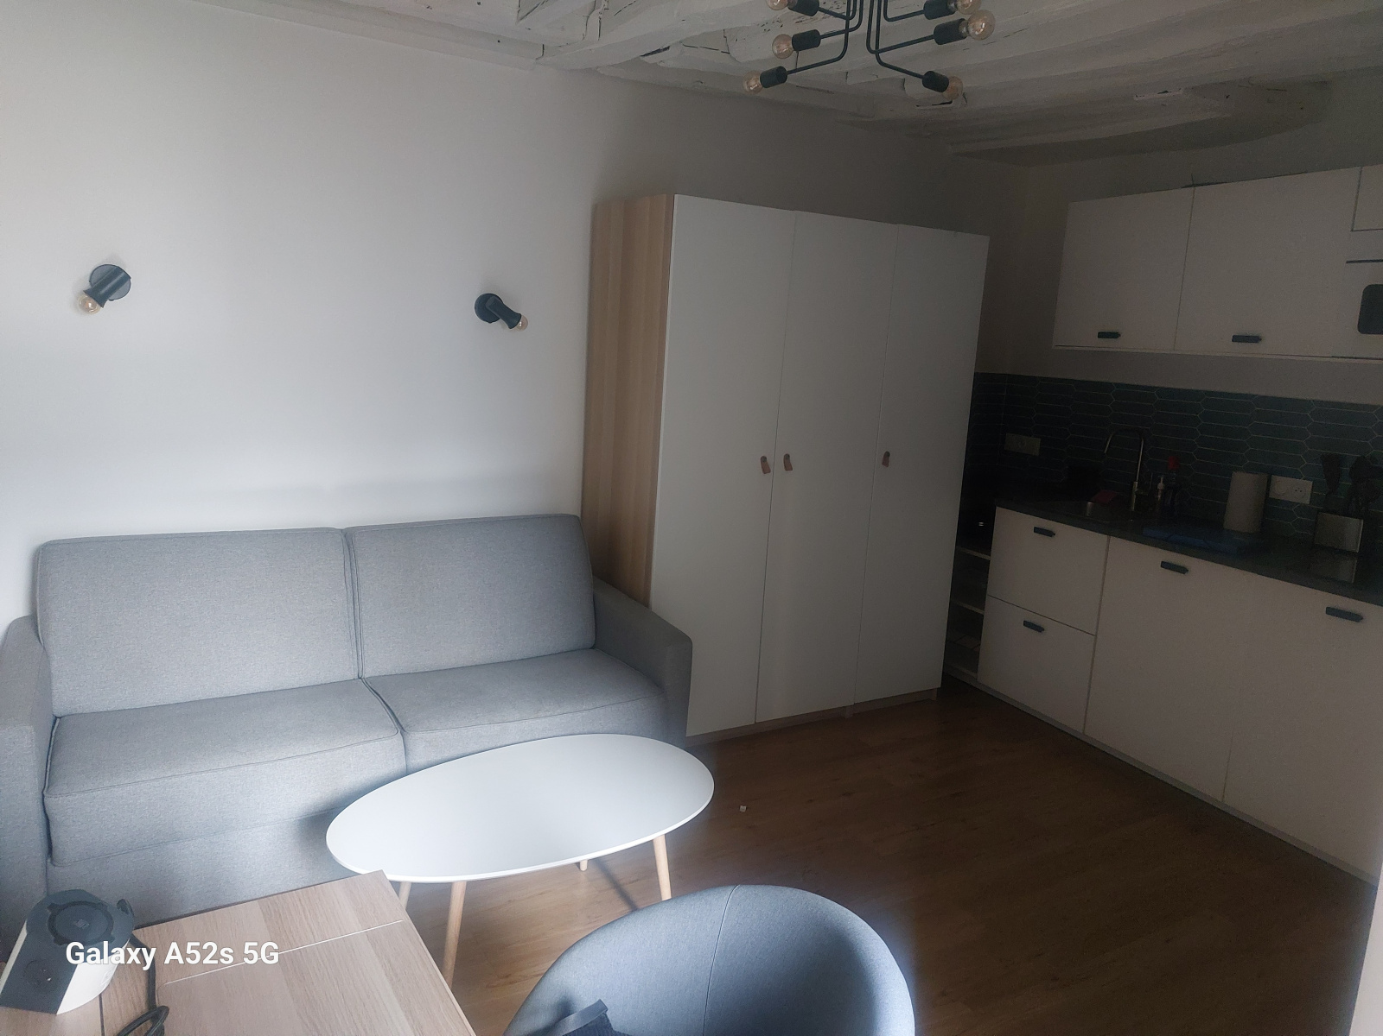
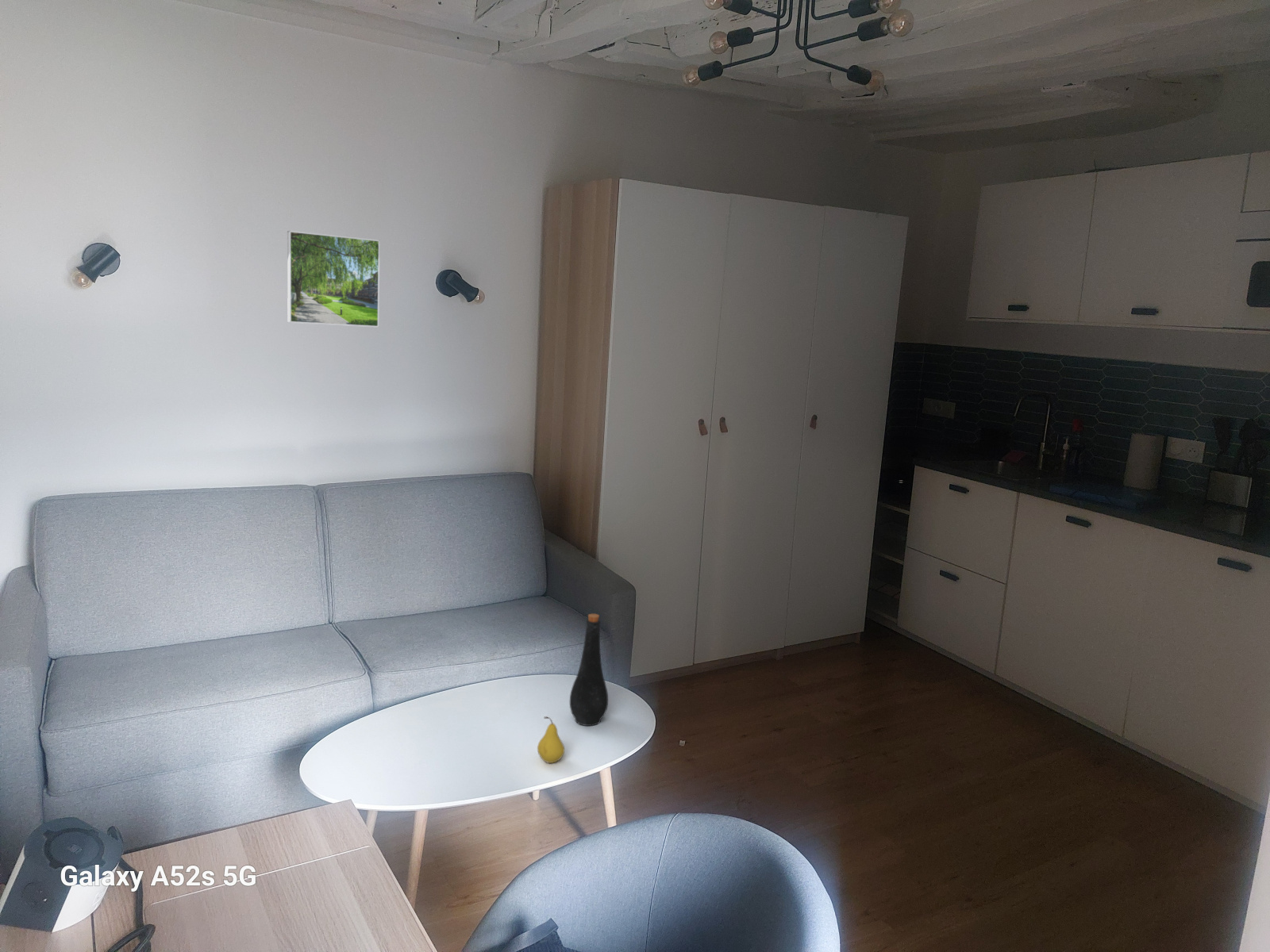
+ fruit (551, 737)
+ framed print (334, 280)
+ bottle (591, 668)
